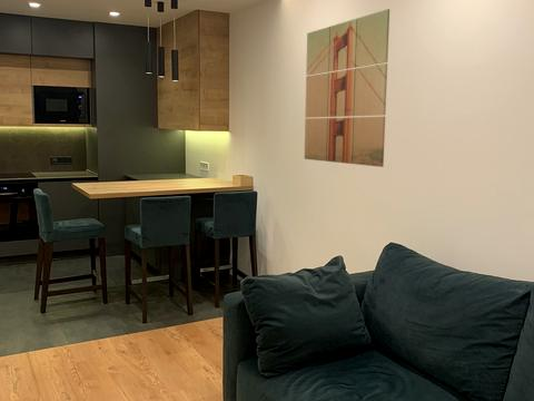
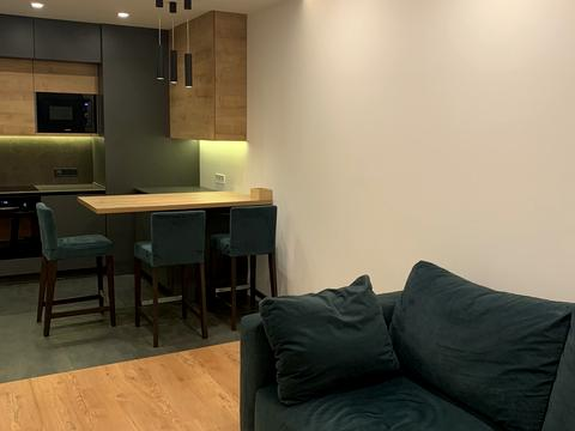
- wall art (342, 94)
